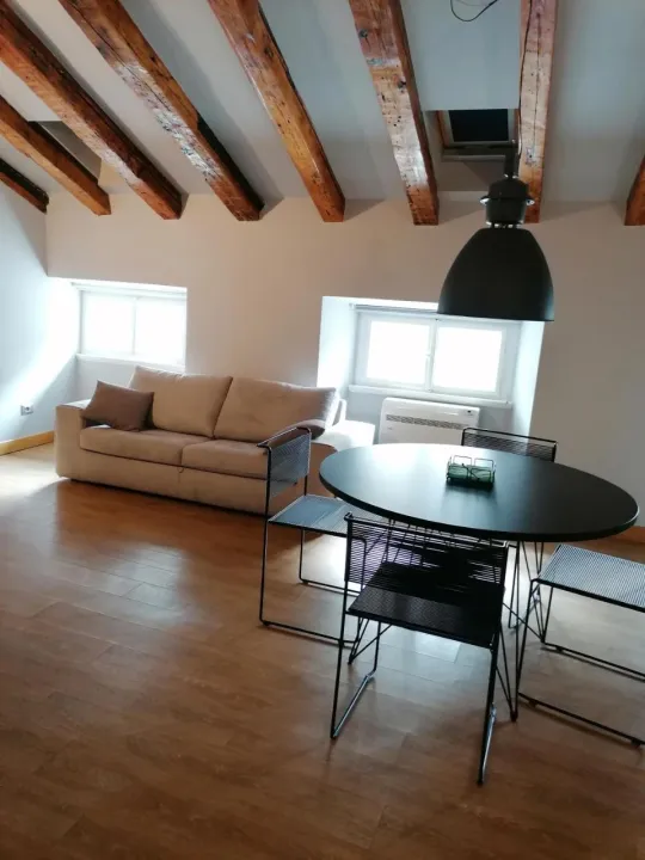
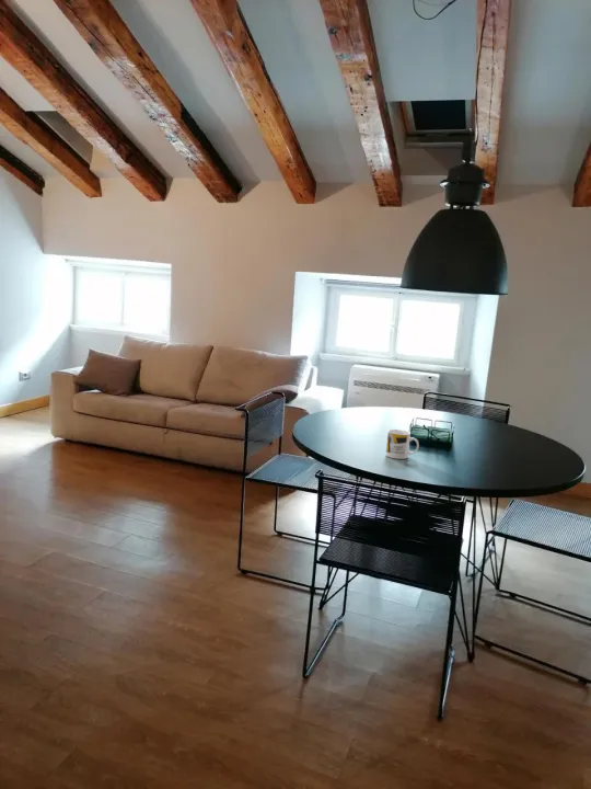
+ mug (402, 444)
